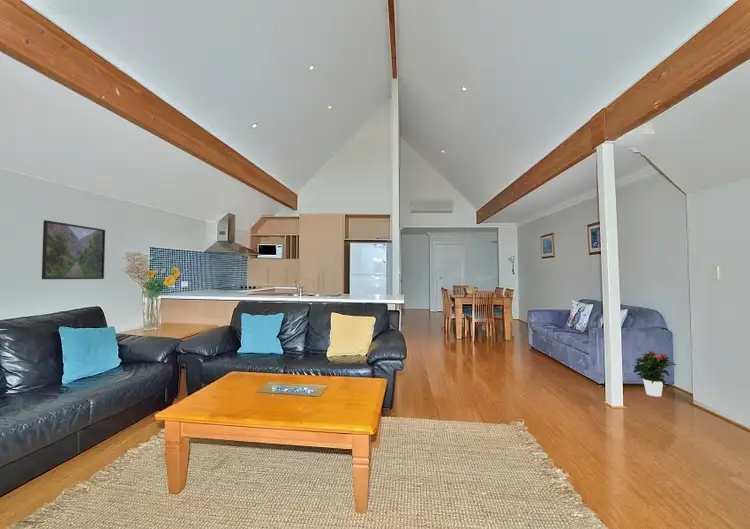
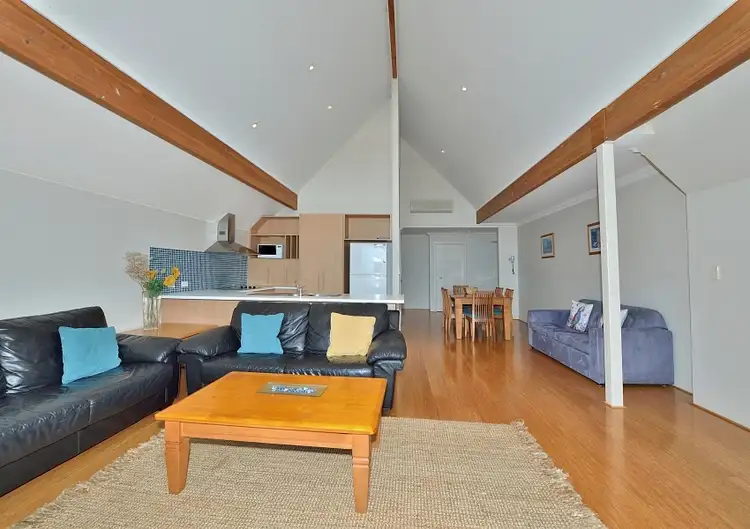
- potted flower (654, 372)
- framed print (76, 252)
